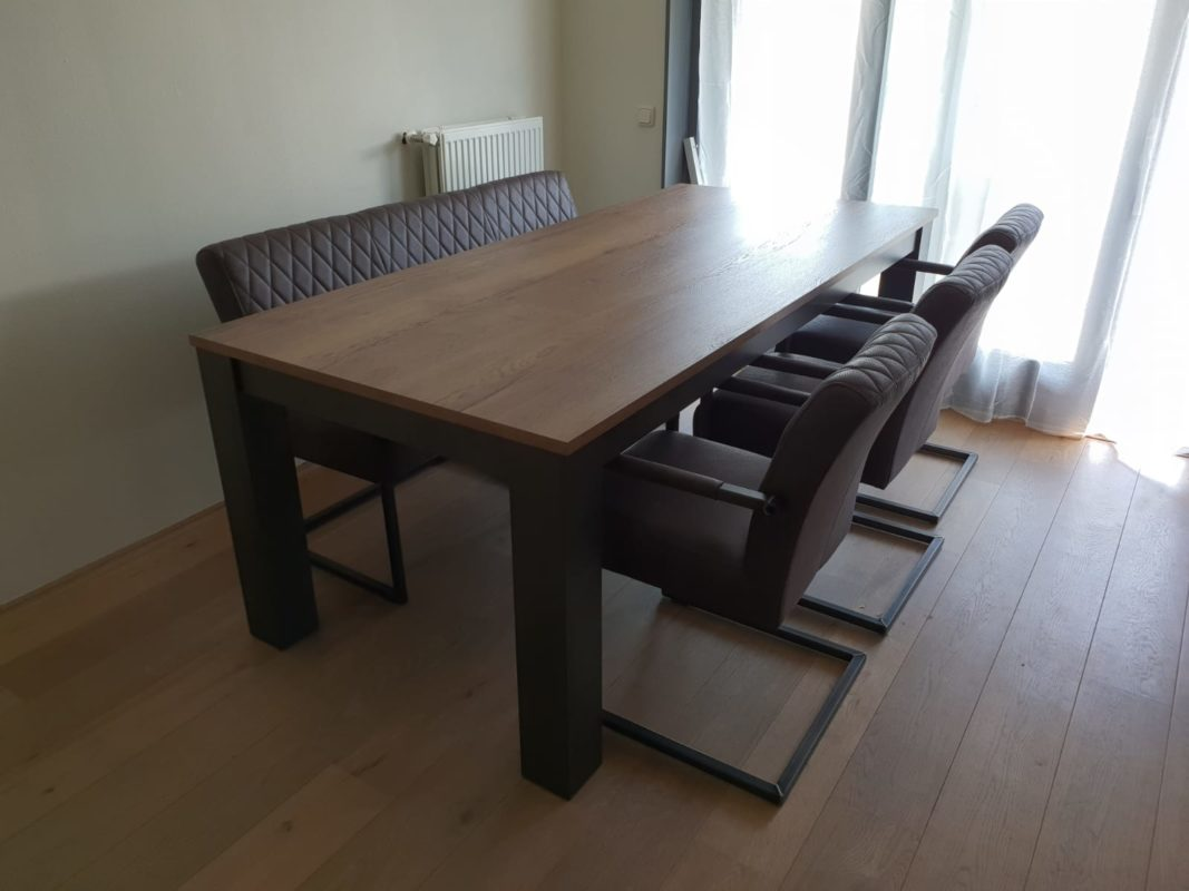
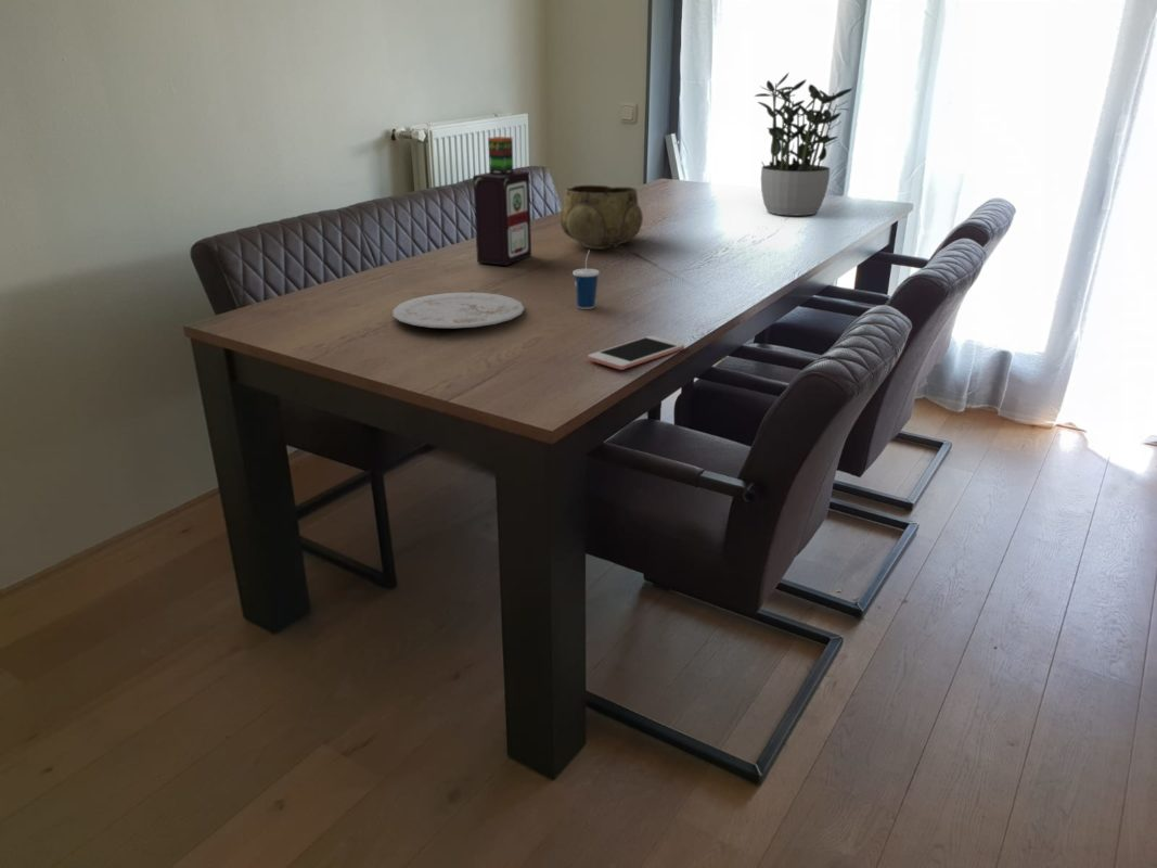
+ plate (459, 310)
+ bottle (502, 200)
+ cup (586, 279)
+ potted plant (797, 143)
+ decorative bowl (600, 217)
+ cell phone (637, 352)
